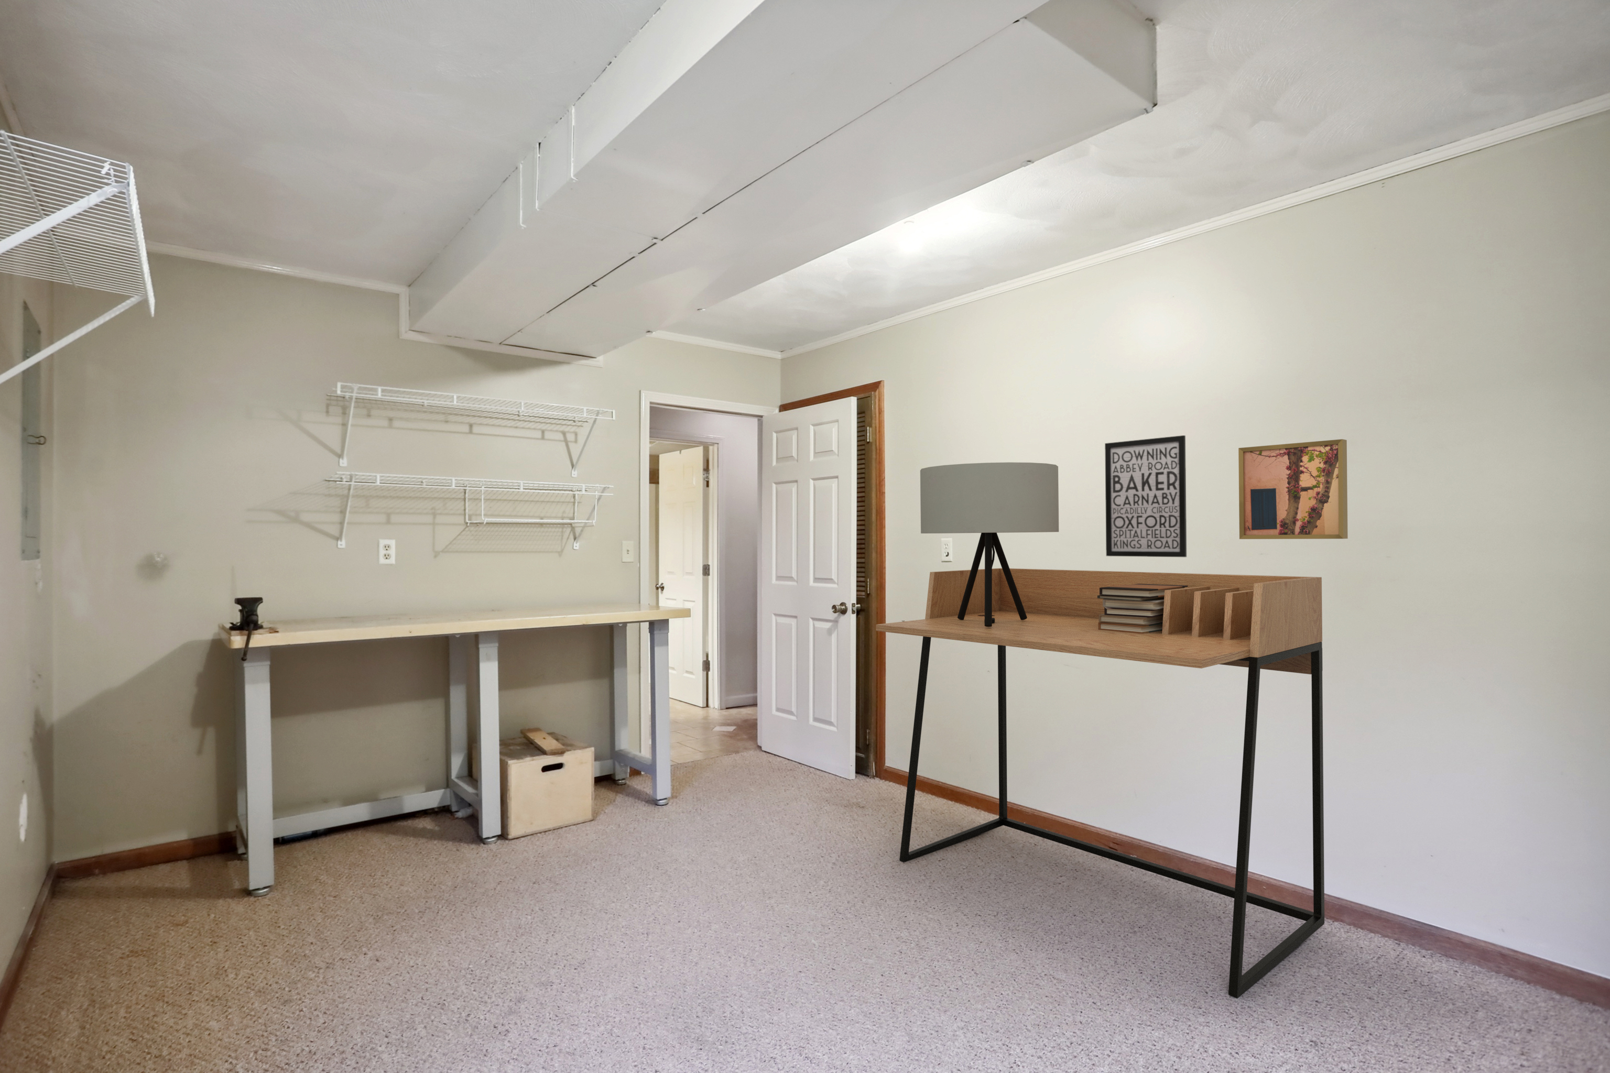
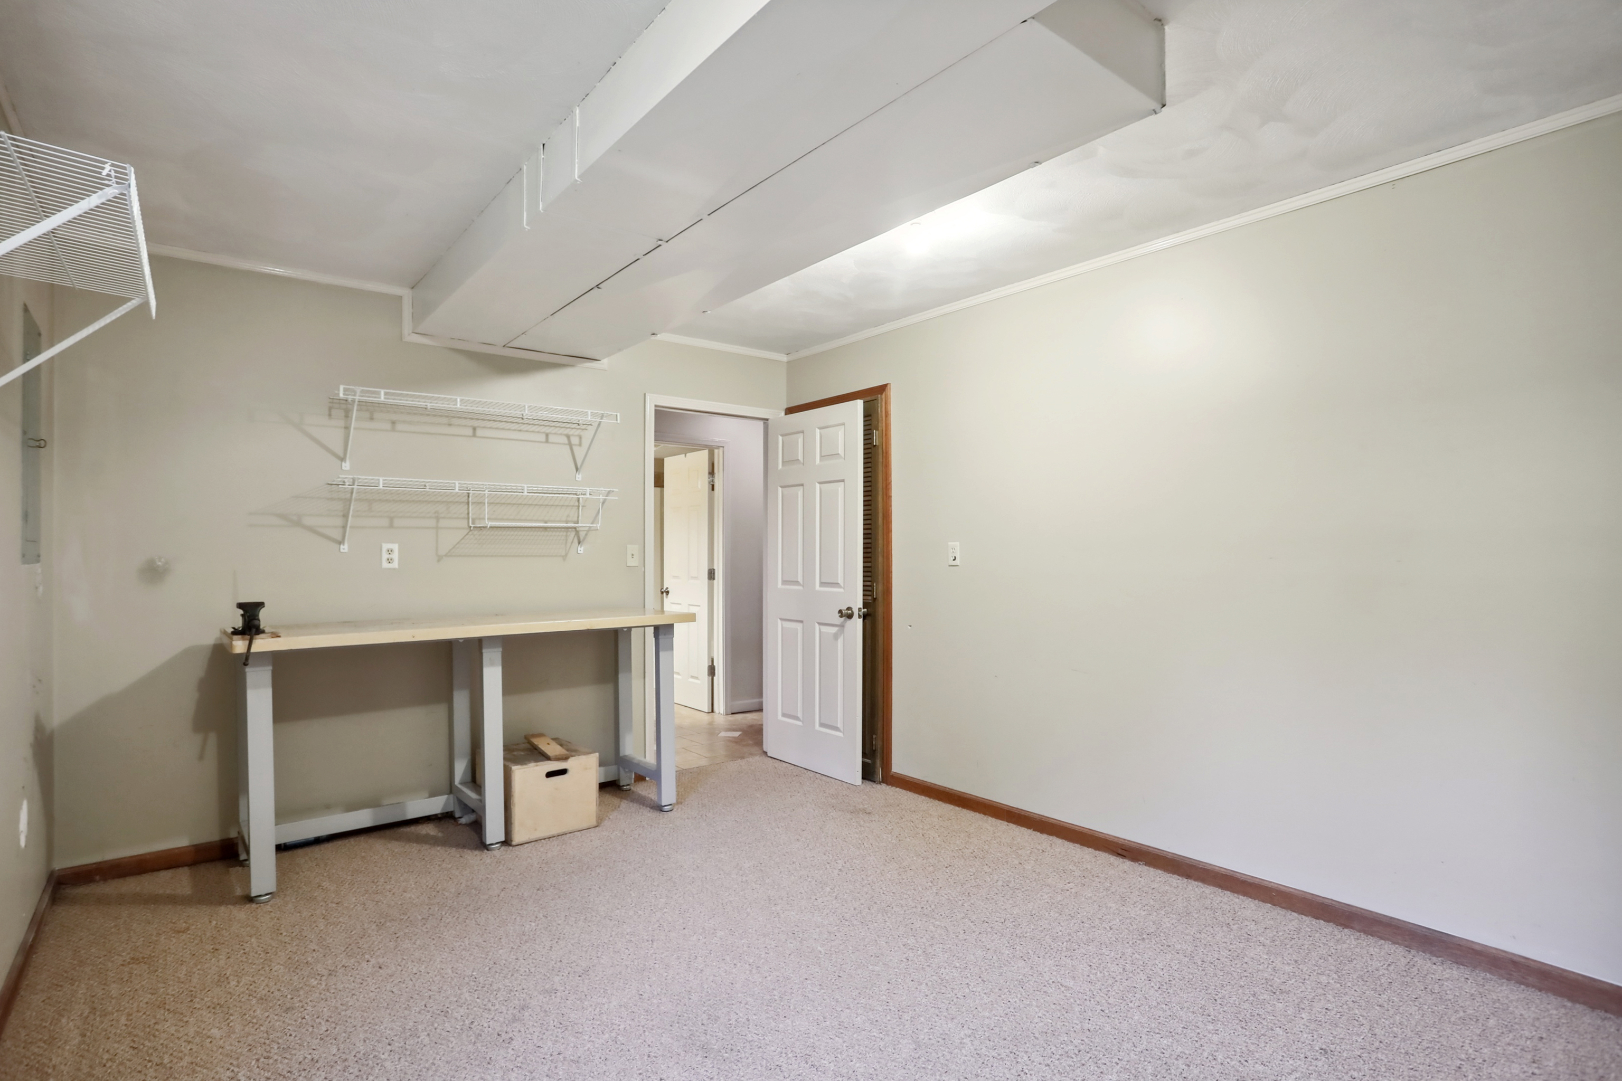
- table lamp (988, 545)
- wall art (1291, 491)
- desk (1006, 735)
- book stack (1143, 607)
- wall art (1144, 498)
